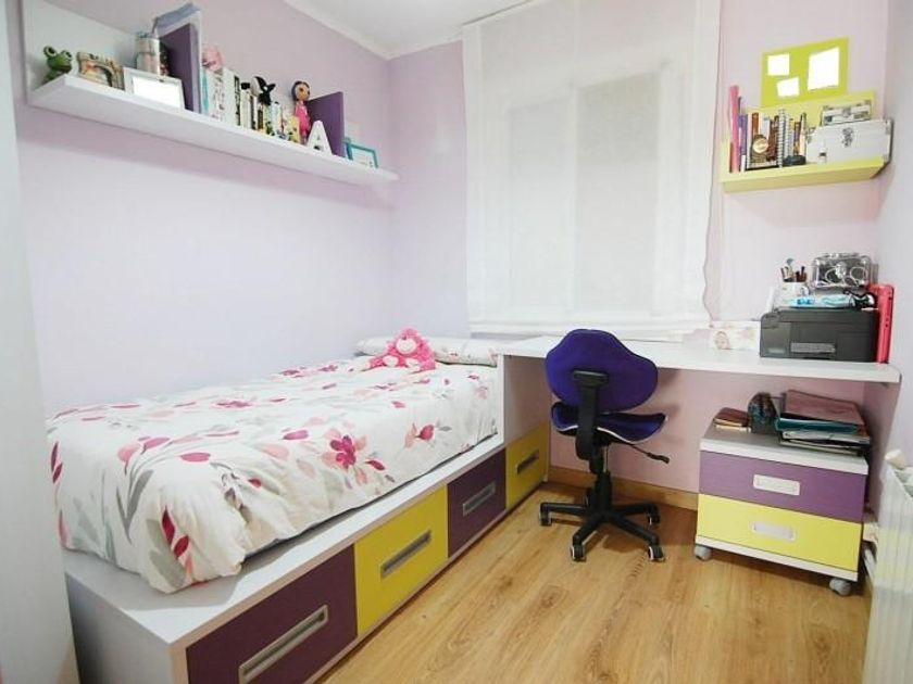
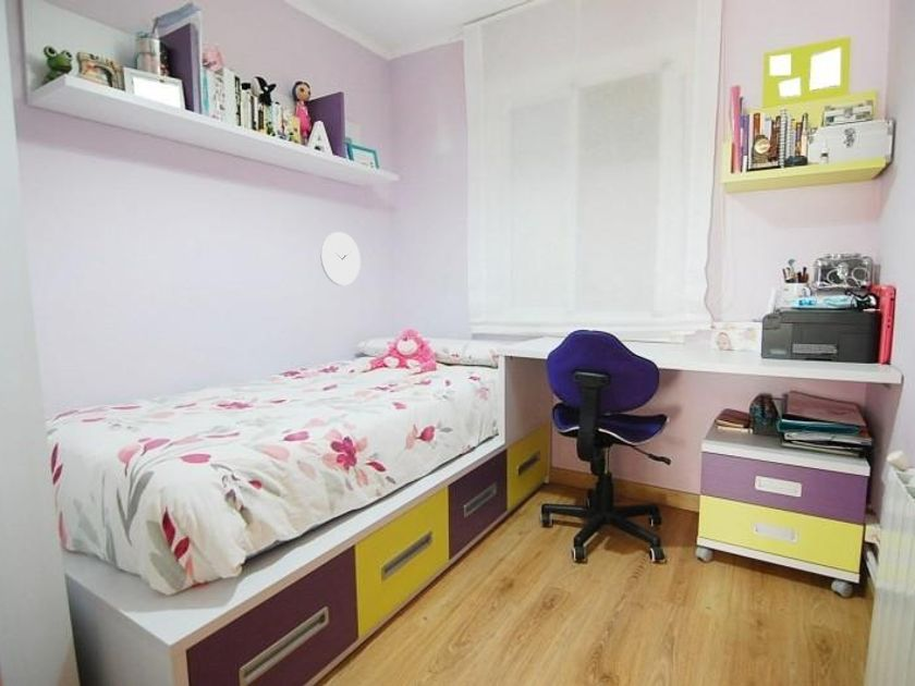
+ wall clock (342, 258)
